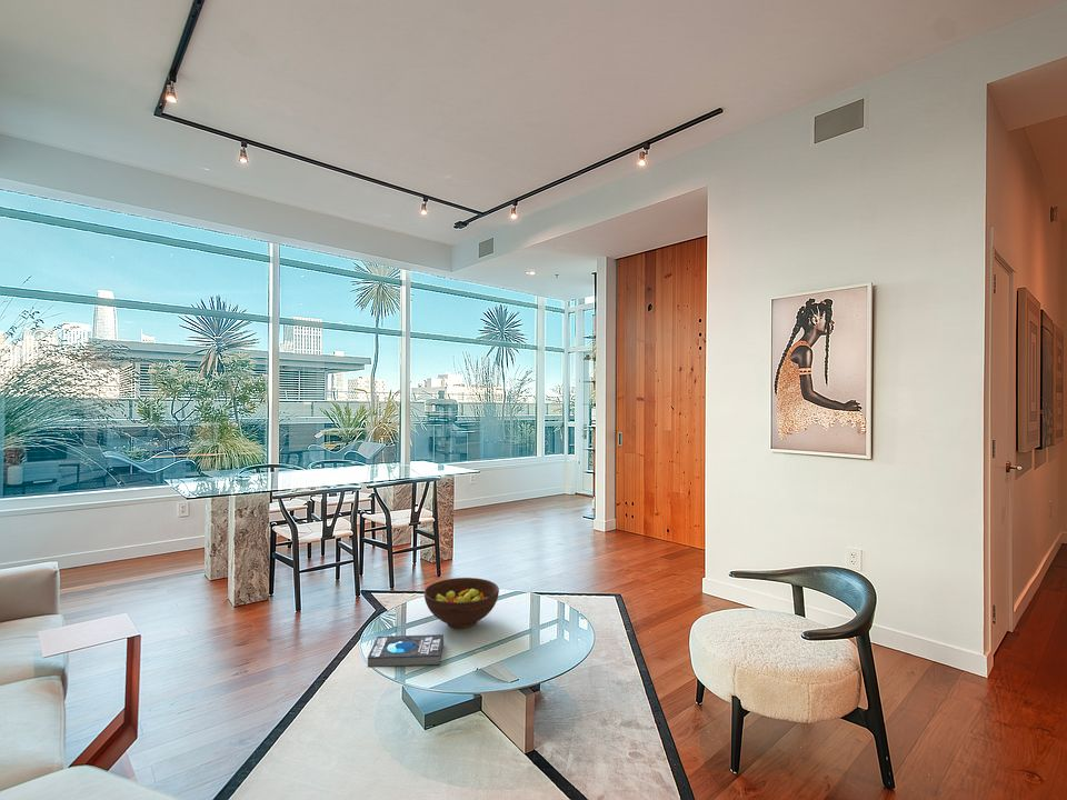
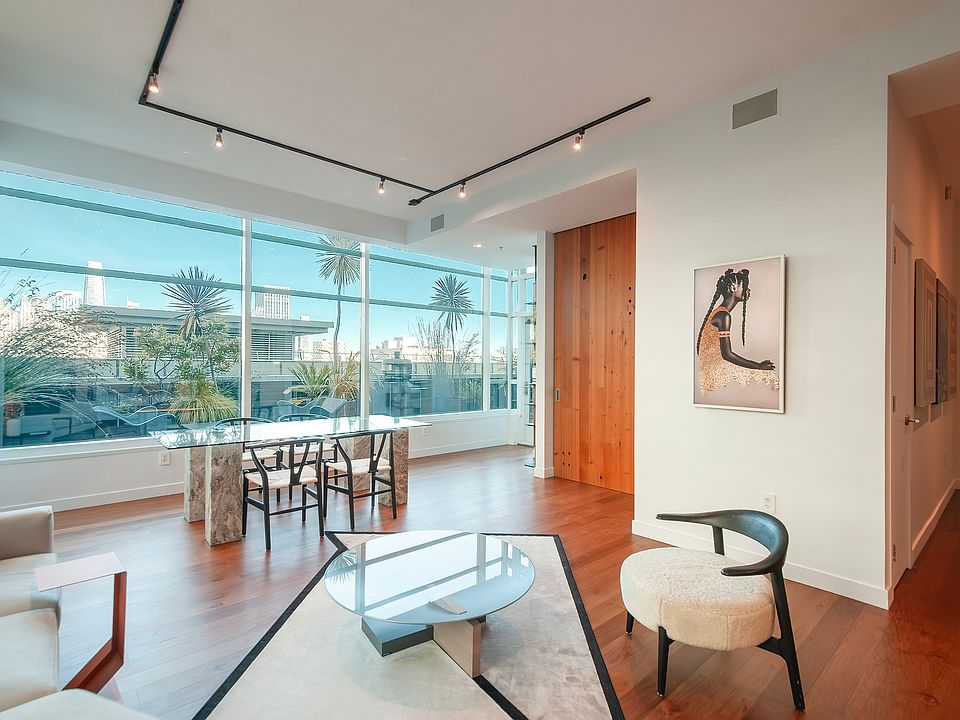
- book (407, 649)
- fruit bowl (461, 606)
